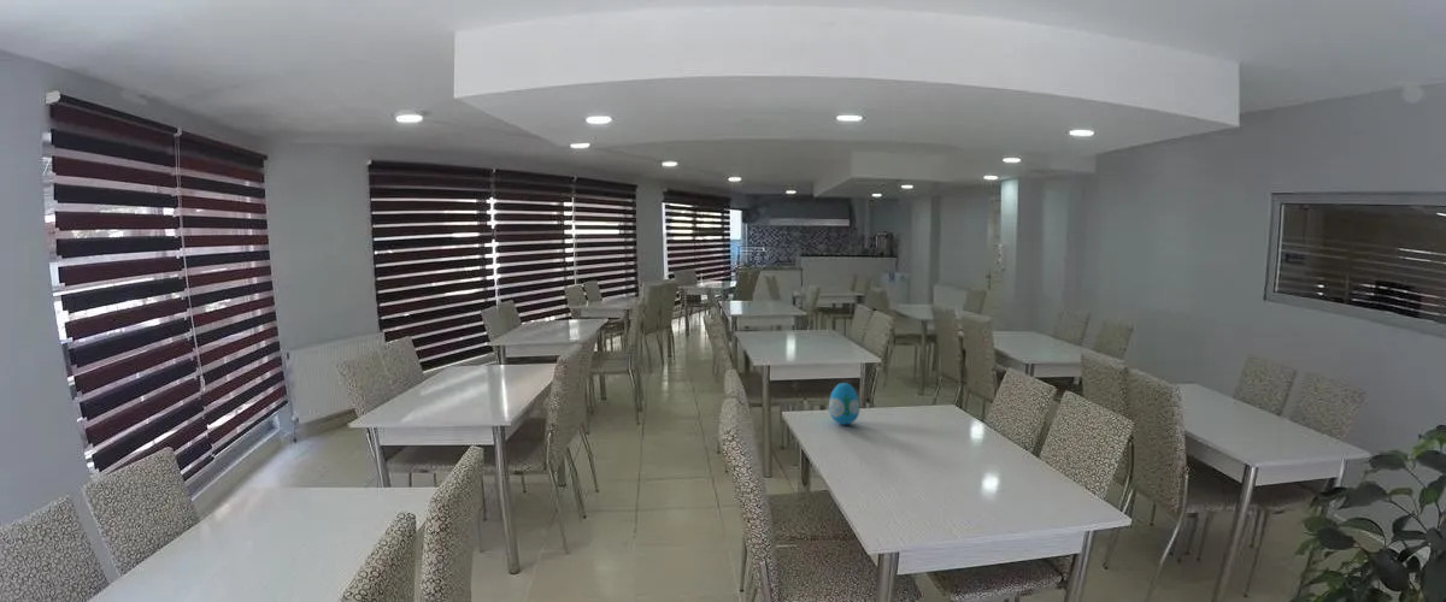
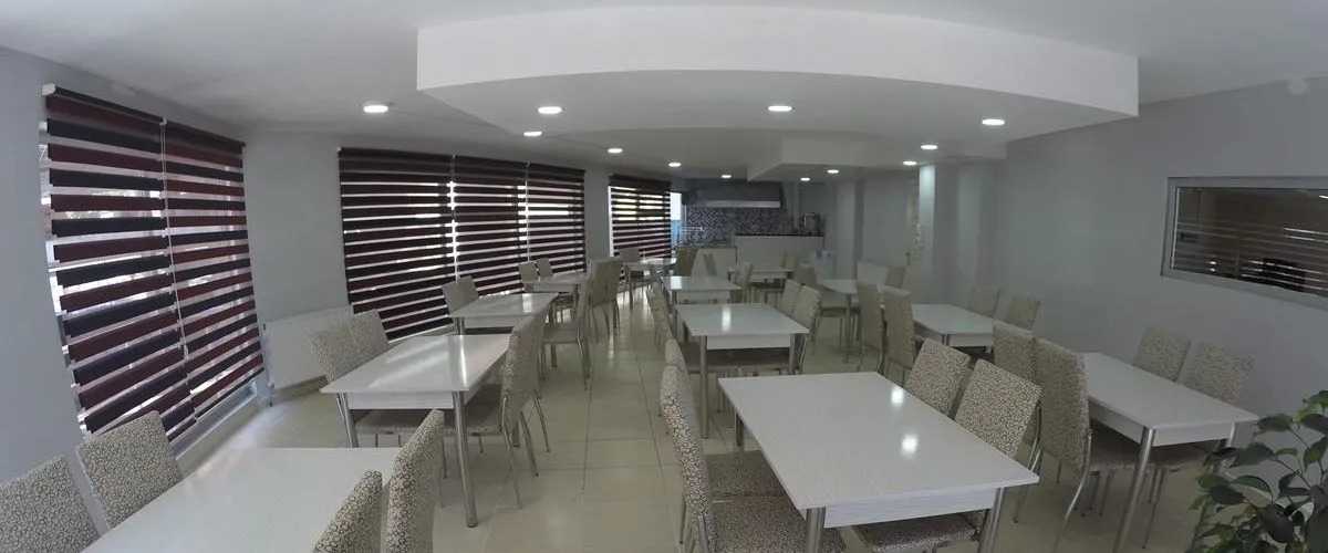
- decorative egg (844, 403)
